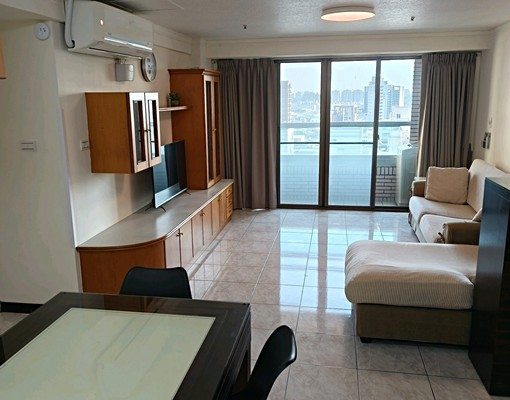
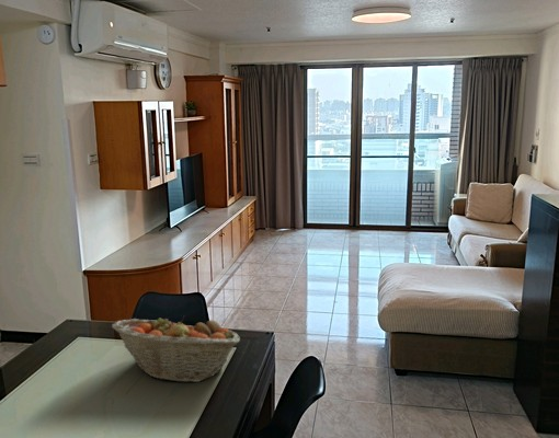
+ fruit basket (176, 341)
